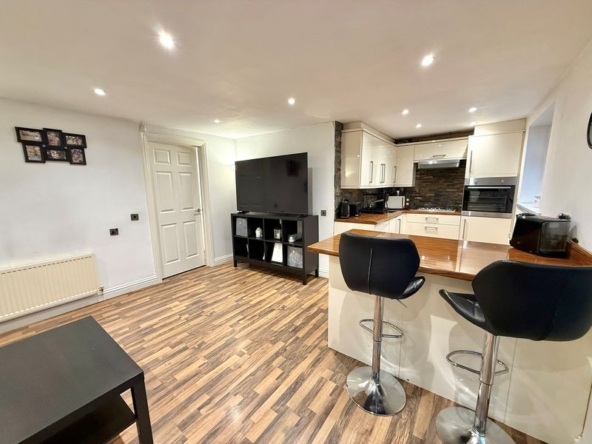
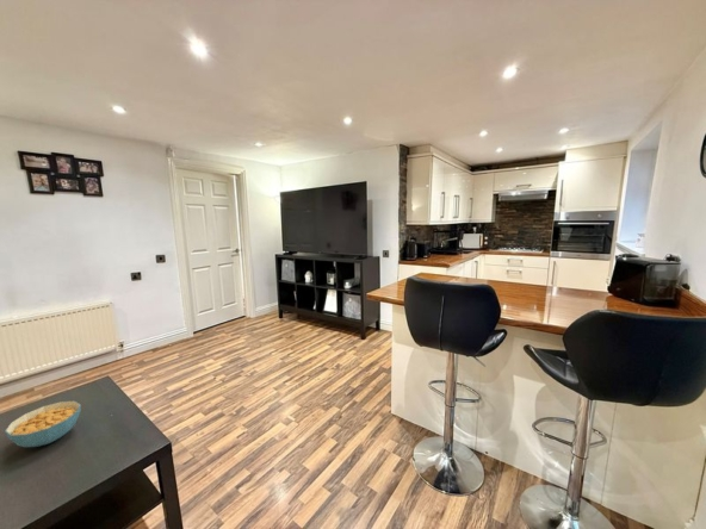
+ cereal bowl (47, 428)
